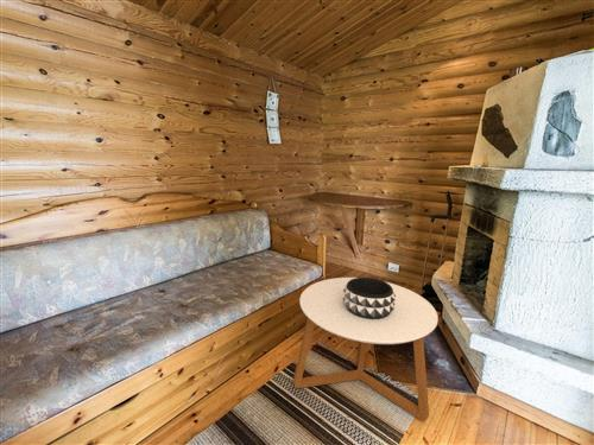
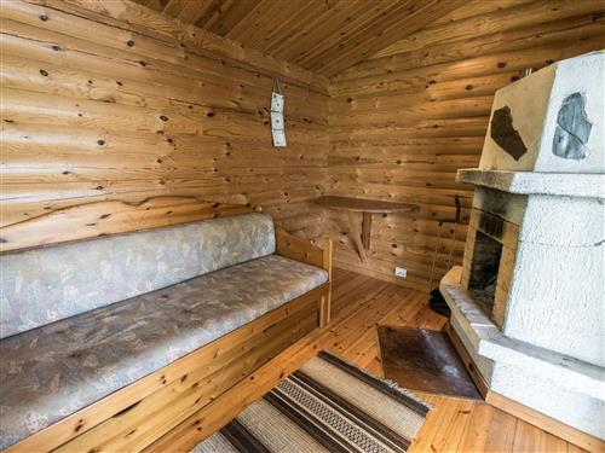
- coffee table (364, 342)
- decorative bowl (368, 297)
